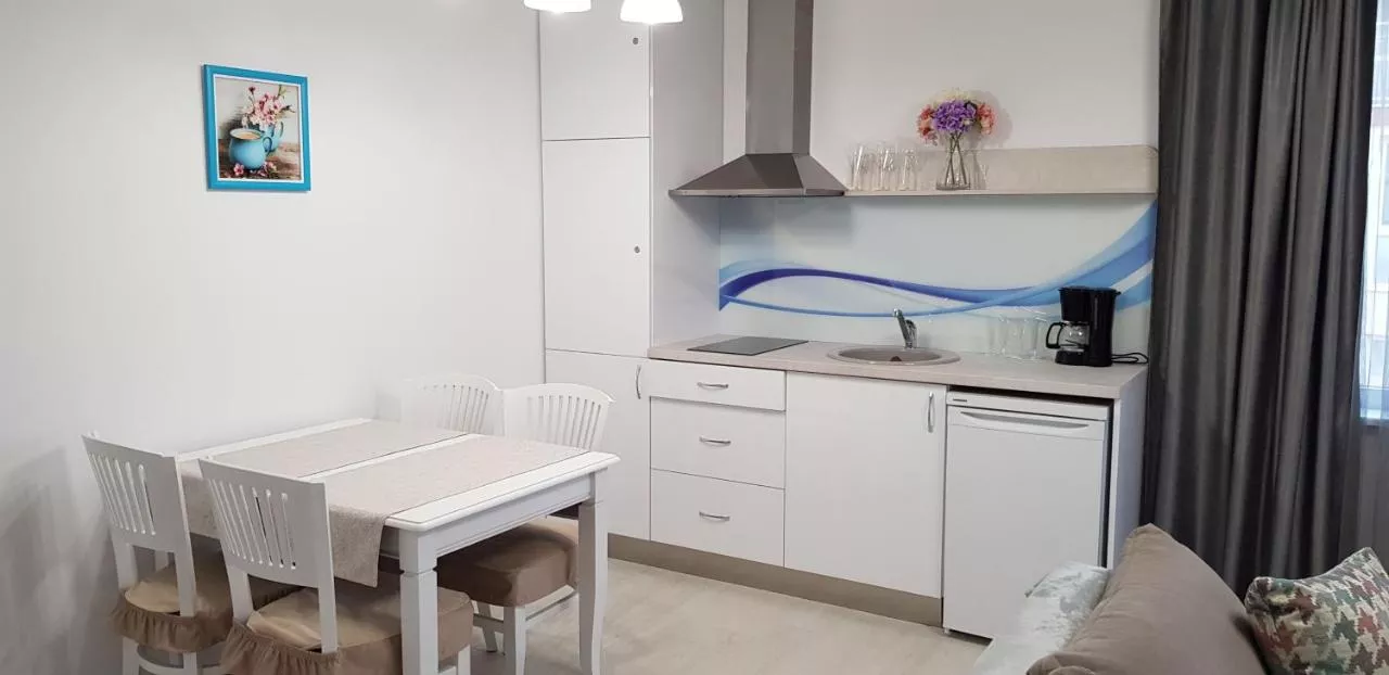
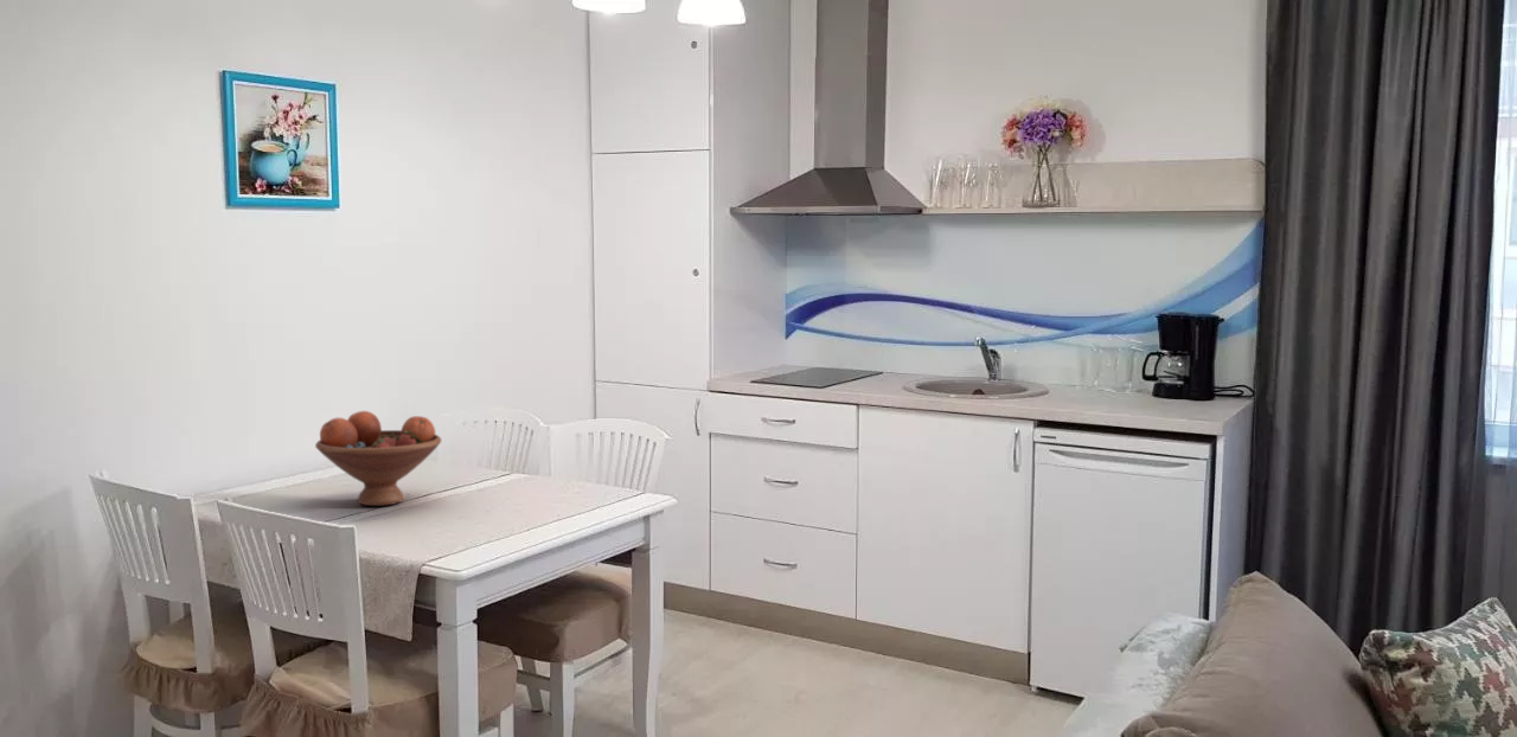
+ fruit bowl (379, 459)
